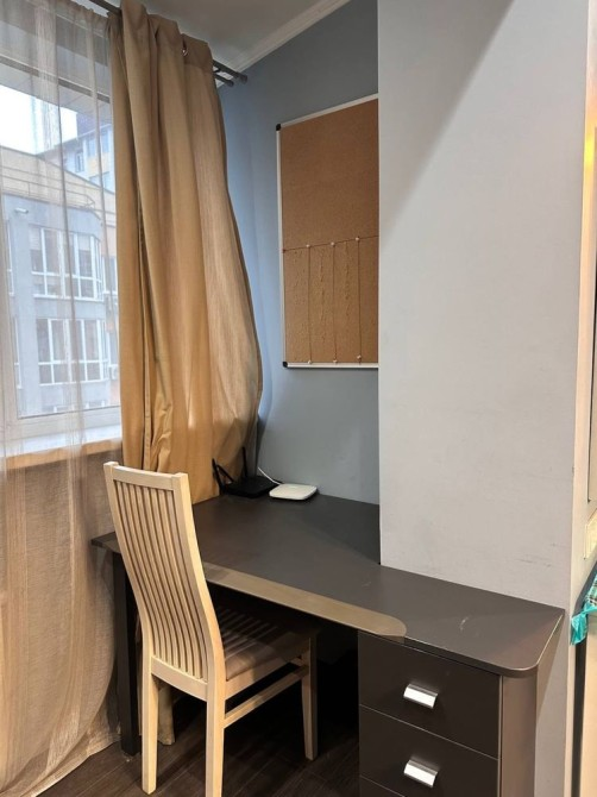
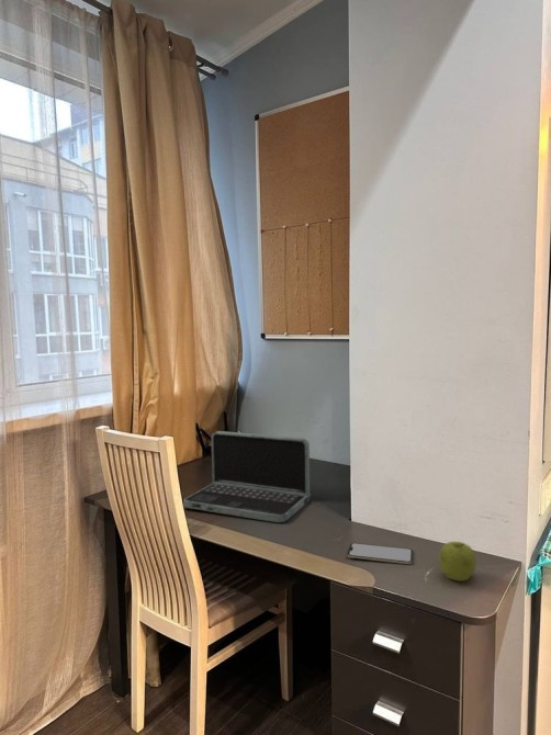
+ fruit (457, 558)
+ laptop (245, 470)
+ smartphone (380, 553)
